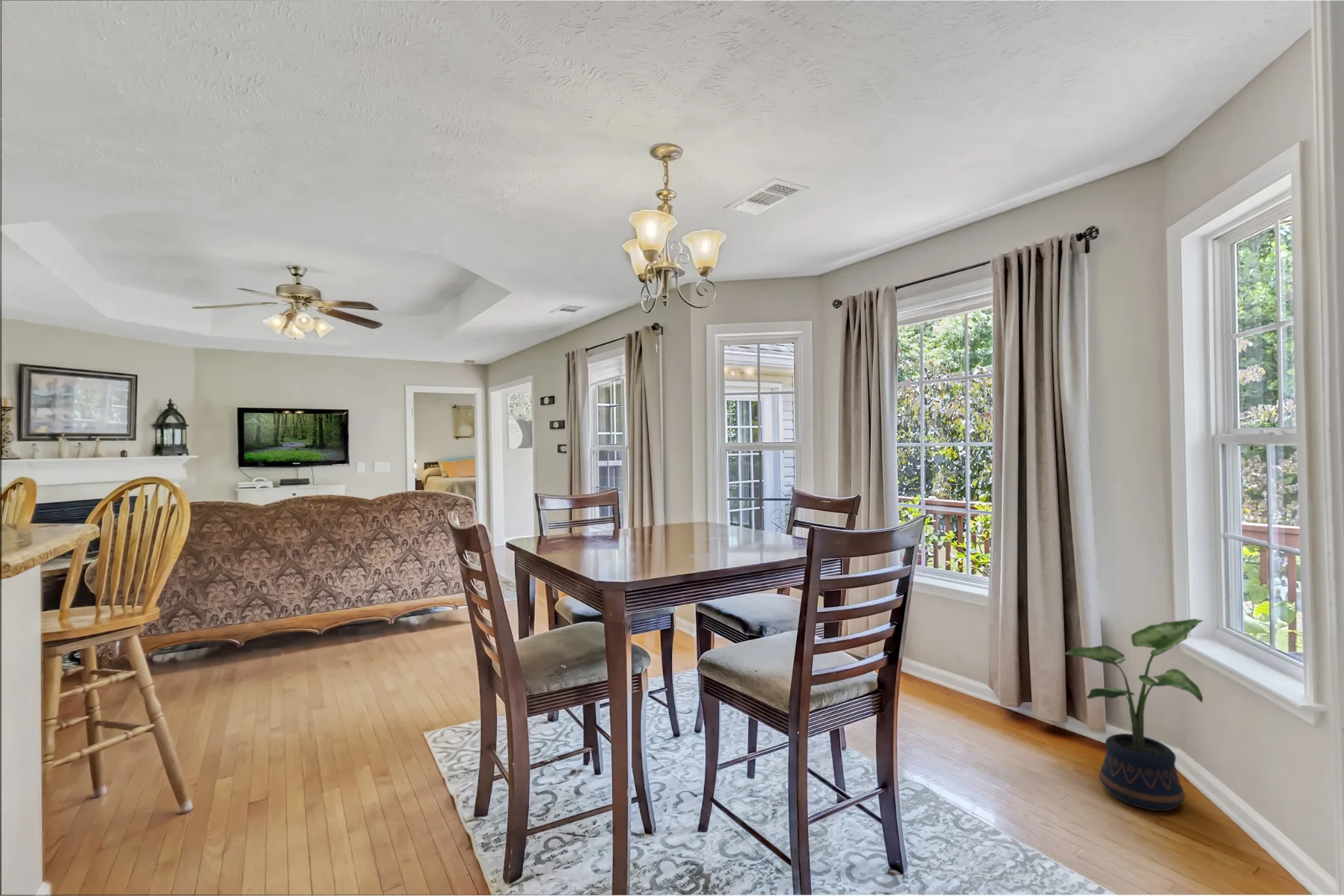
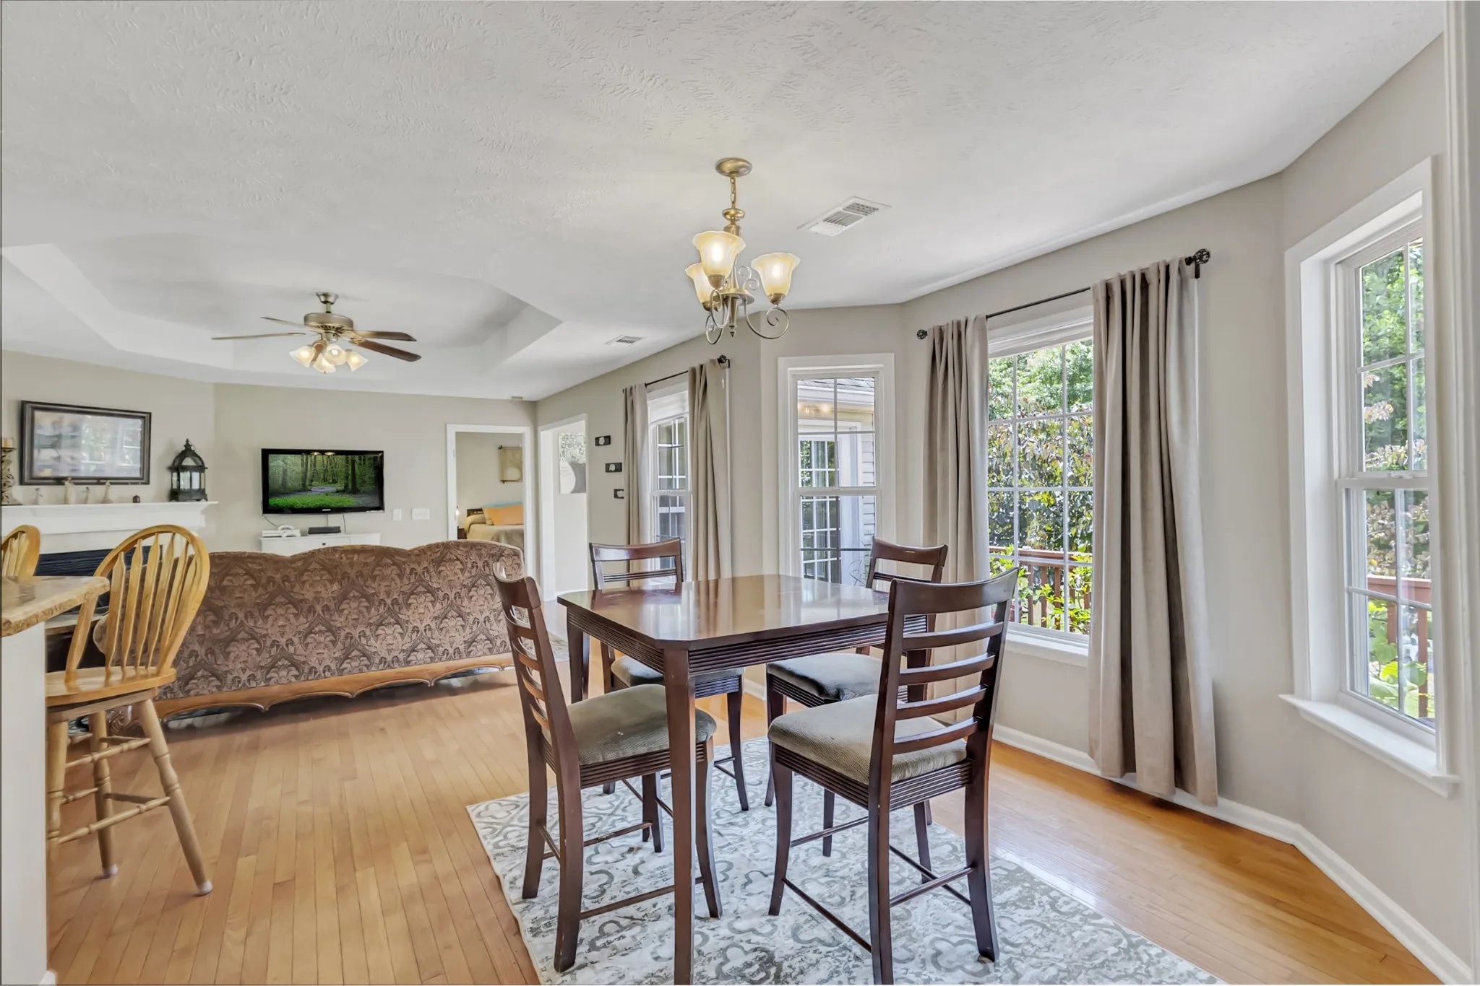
- potted plant (1143, 715)
